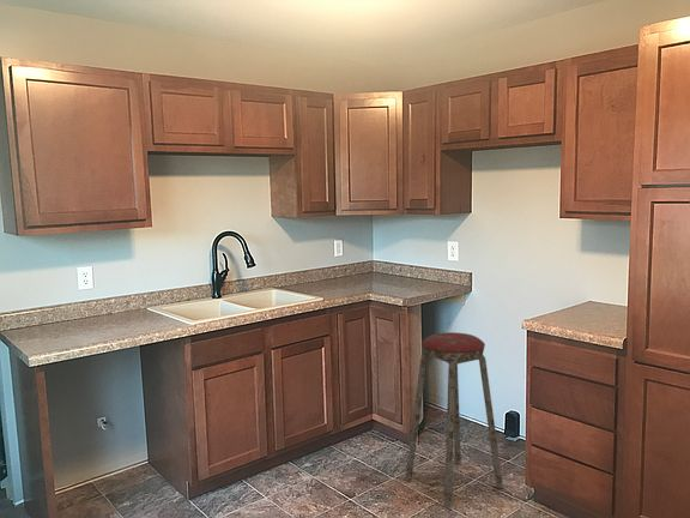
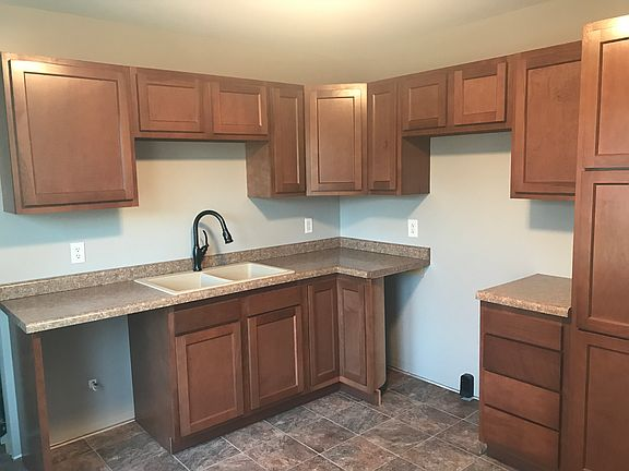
- music stool (453, 410)
